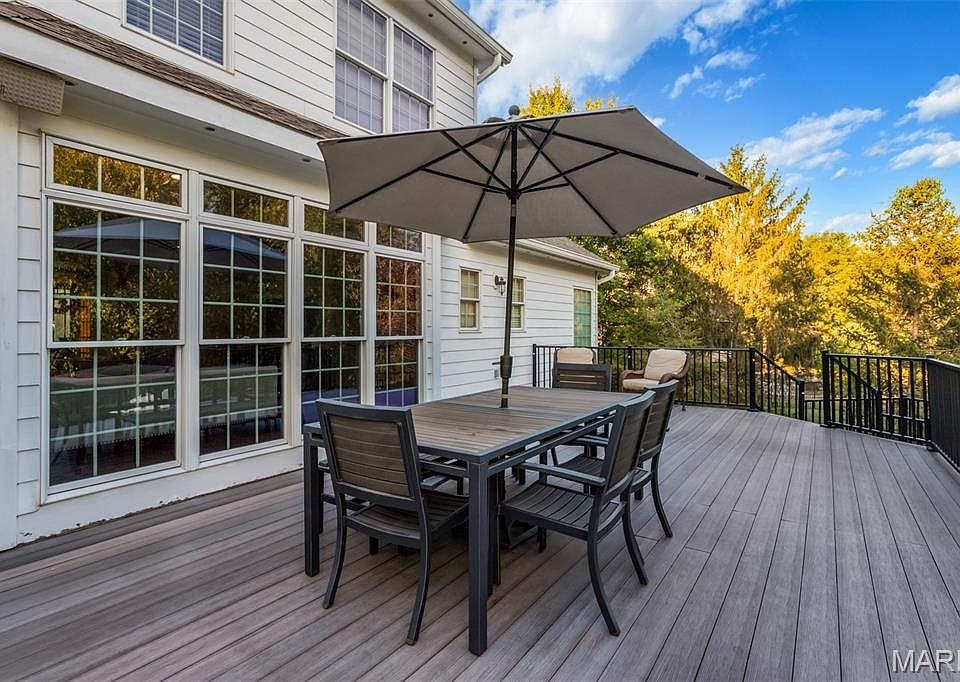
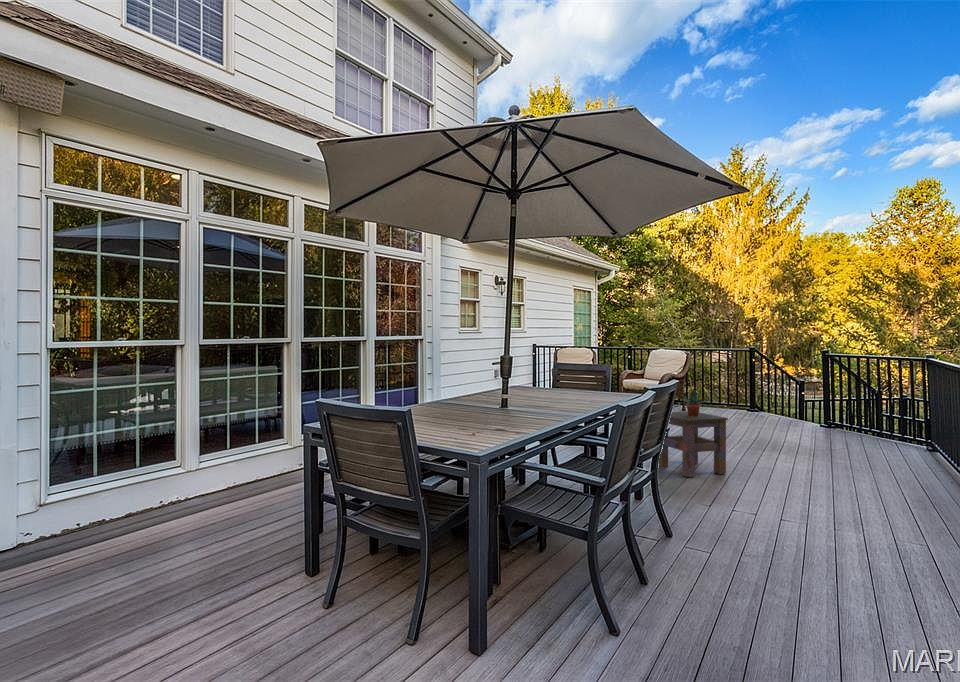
+ side table (690, 442)
+ potted plant (693, 402)
